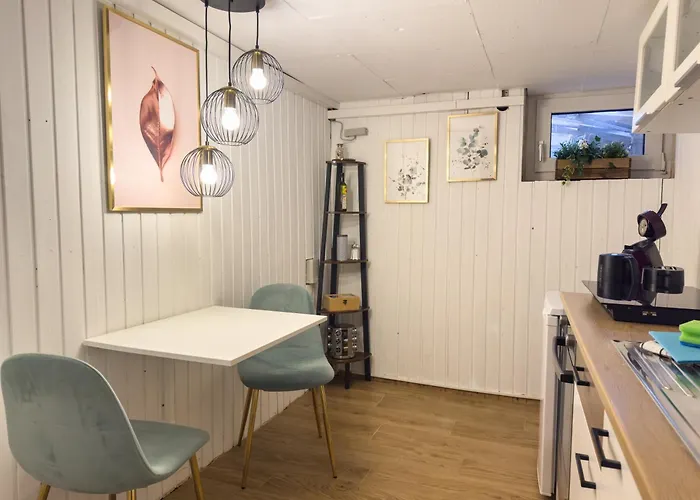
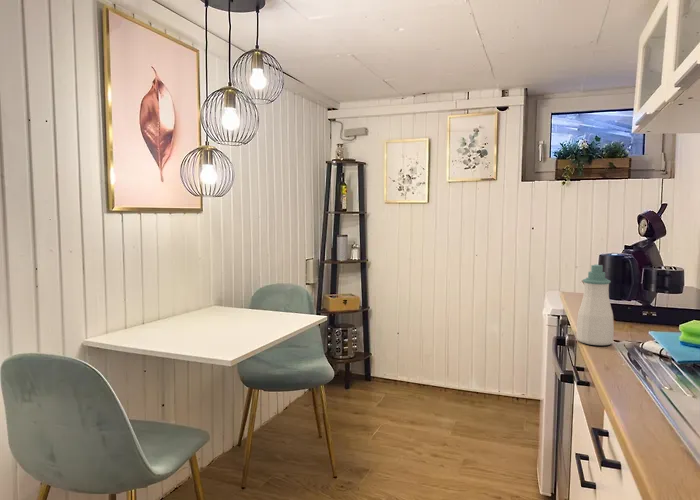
+ soap bottle (595, 303)
